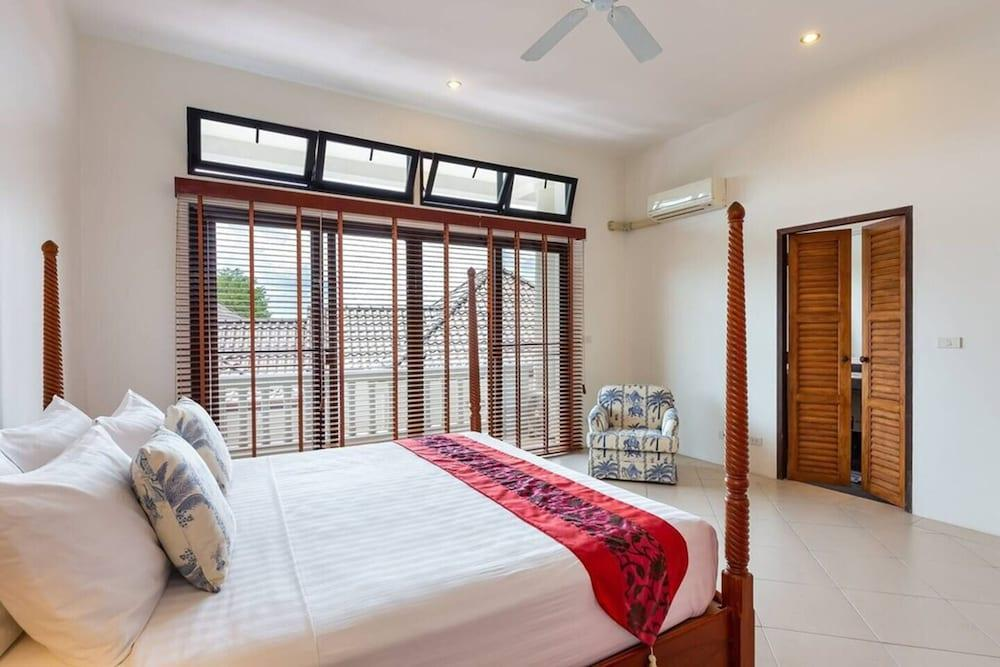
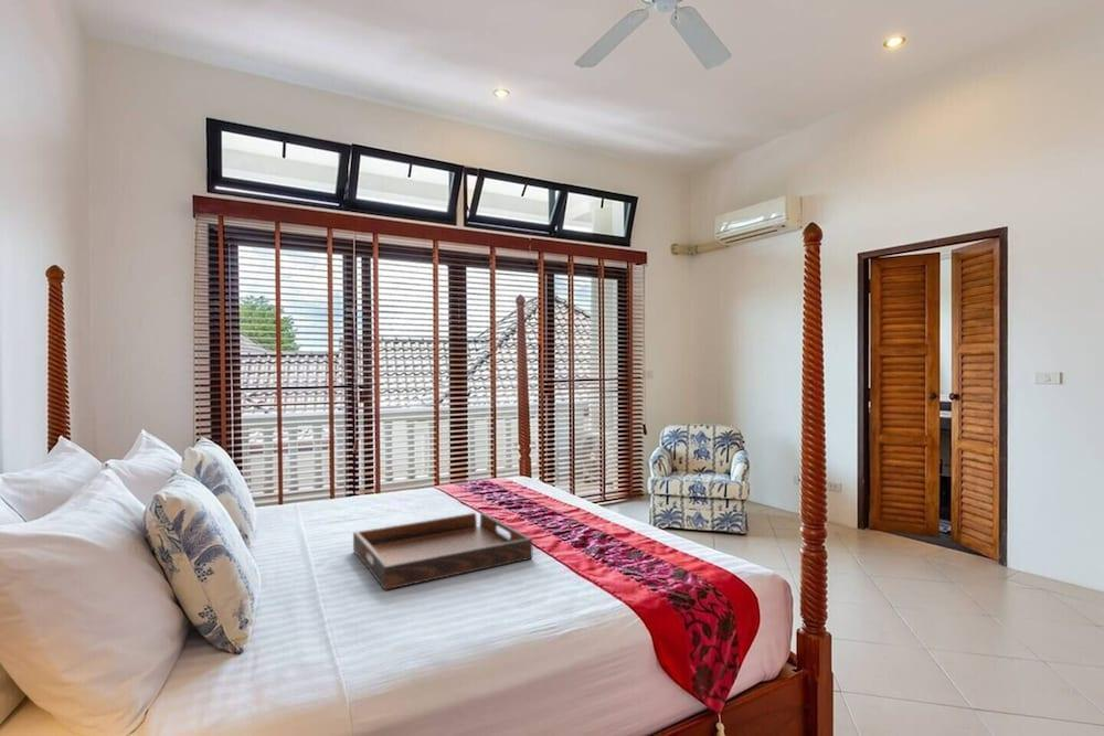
+ serving tray (440, 544)
